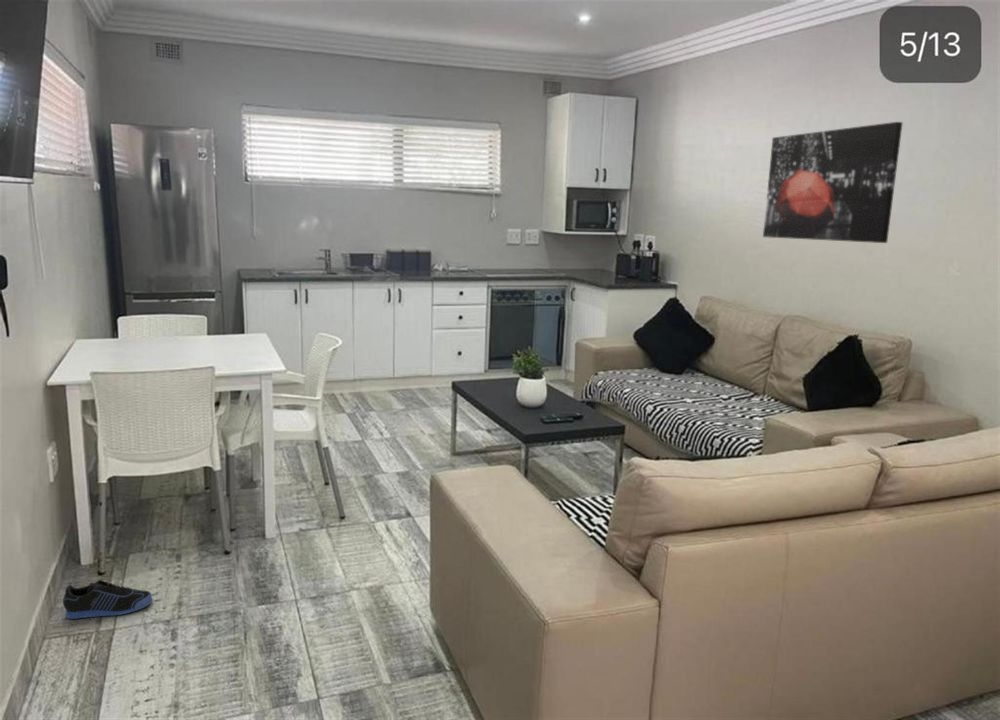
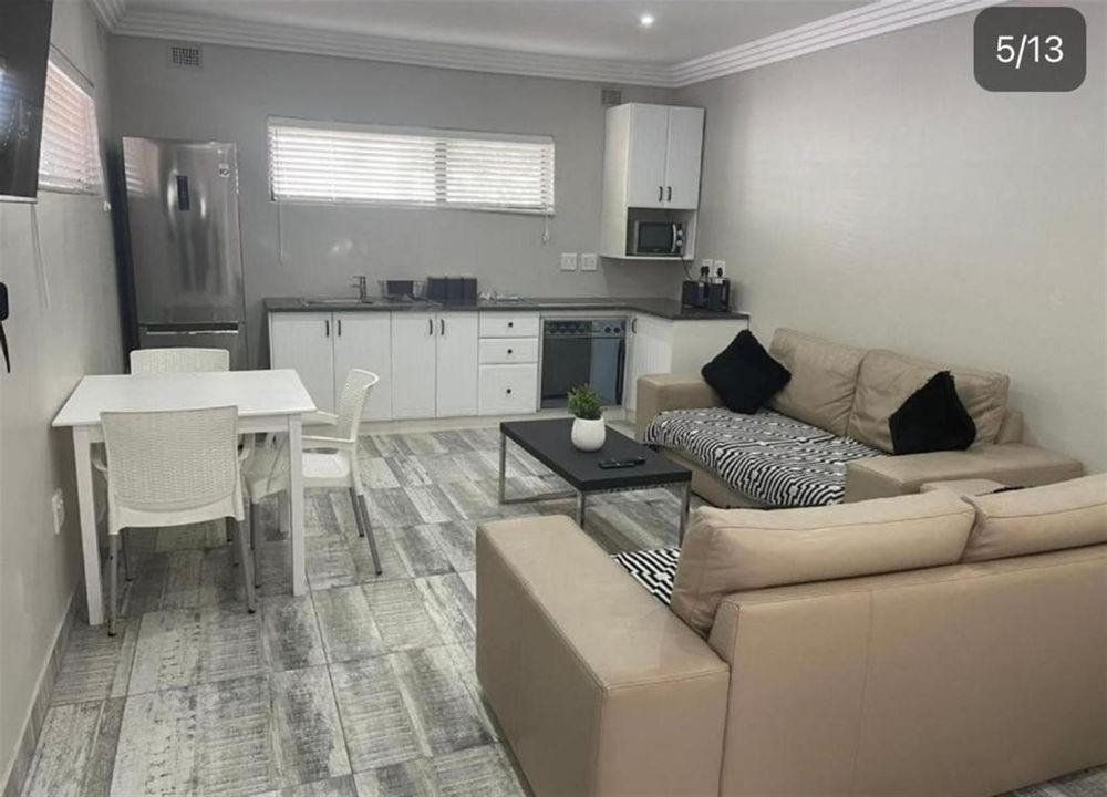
- wall art (825, 185)
- sneaker (108, 596)
